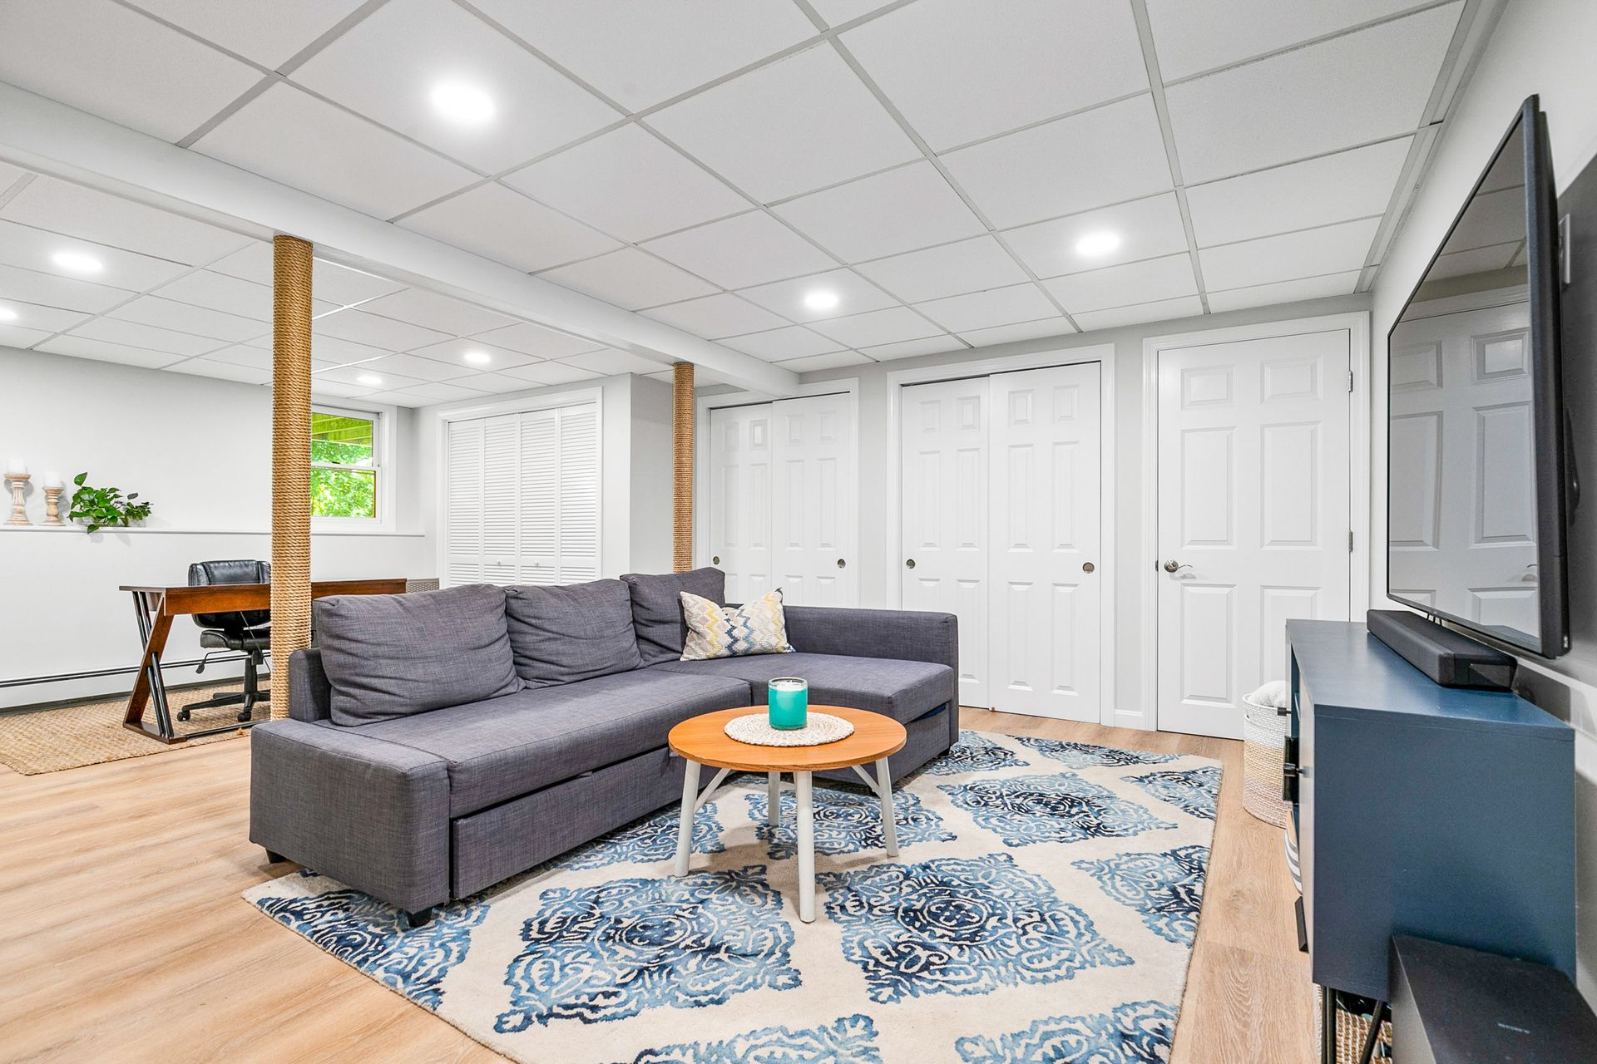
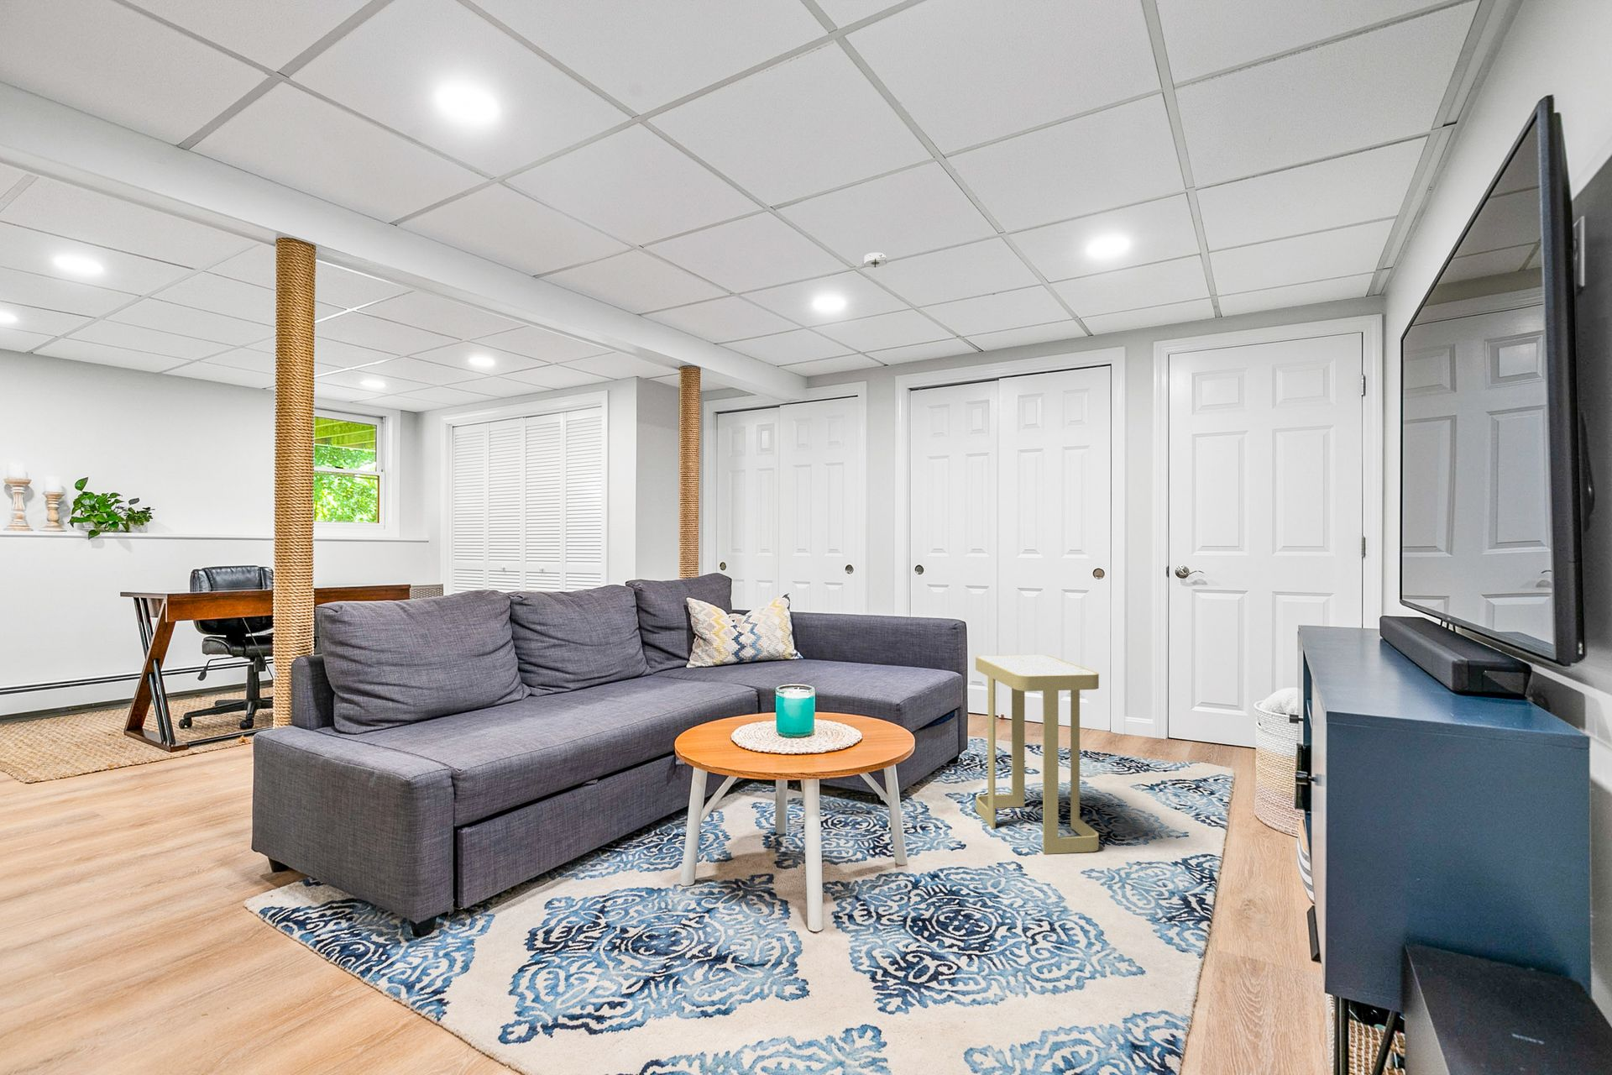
+ smoke detector (874, 259)
+ side table (1023, 746)
